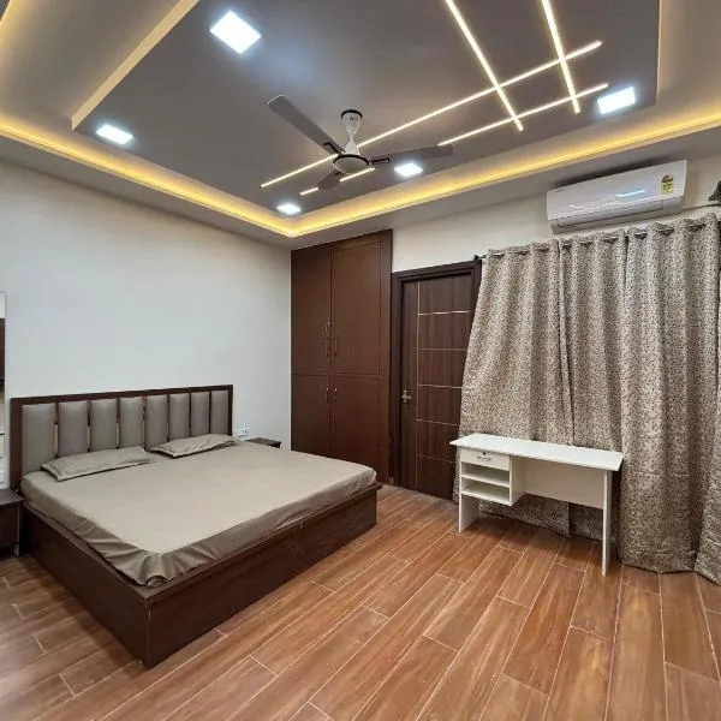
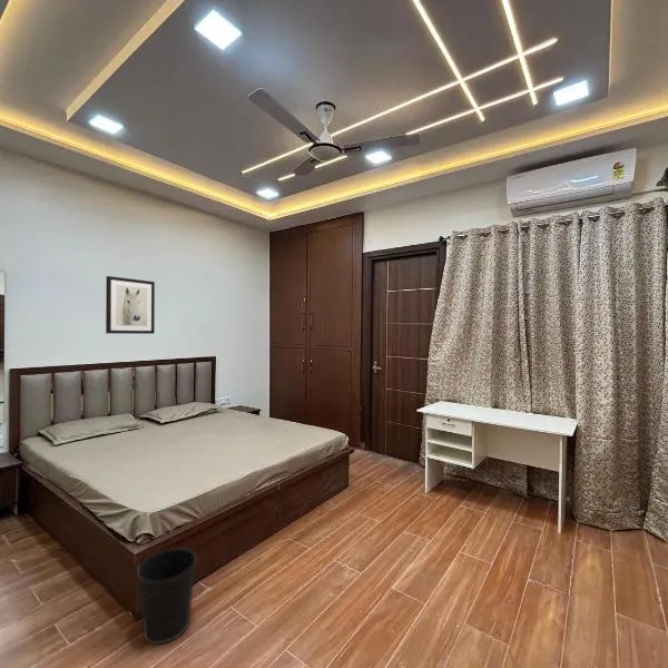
+ wastebasket (167, 595)
+ wall art (131, 306)
